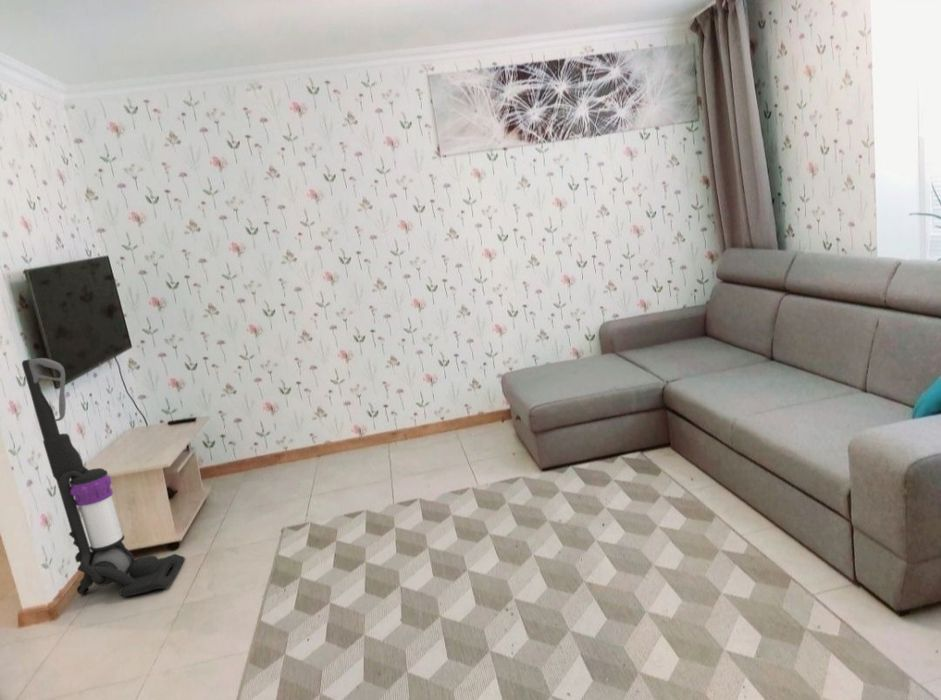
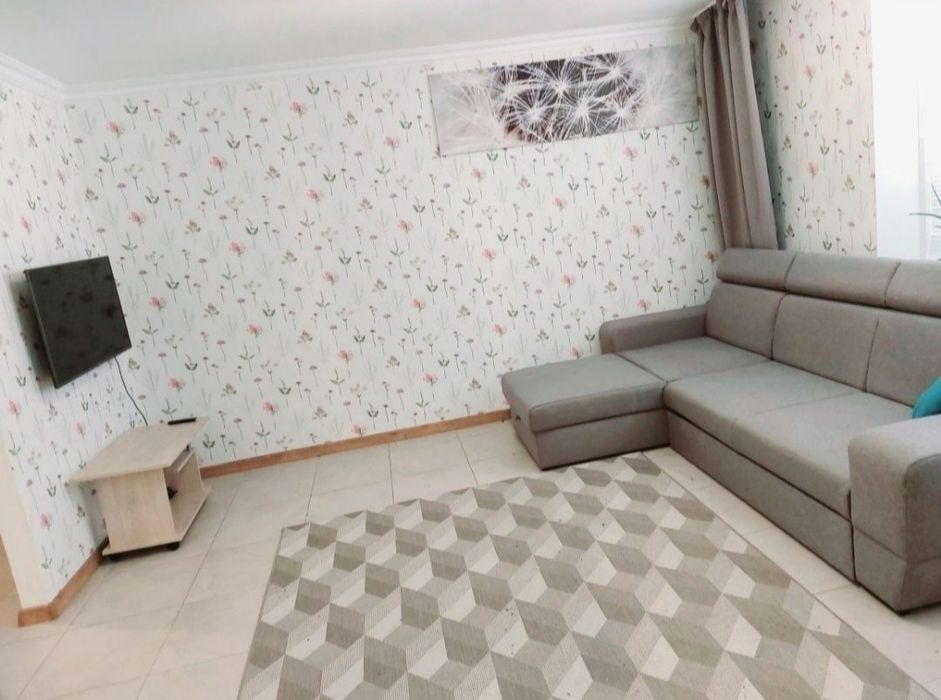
- vacuum cleaner (97, 473)
